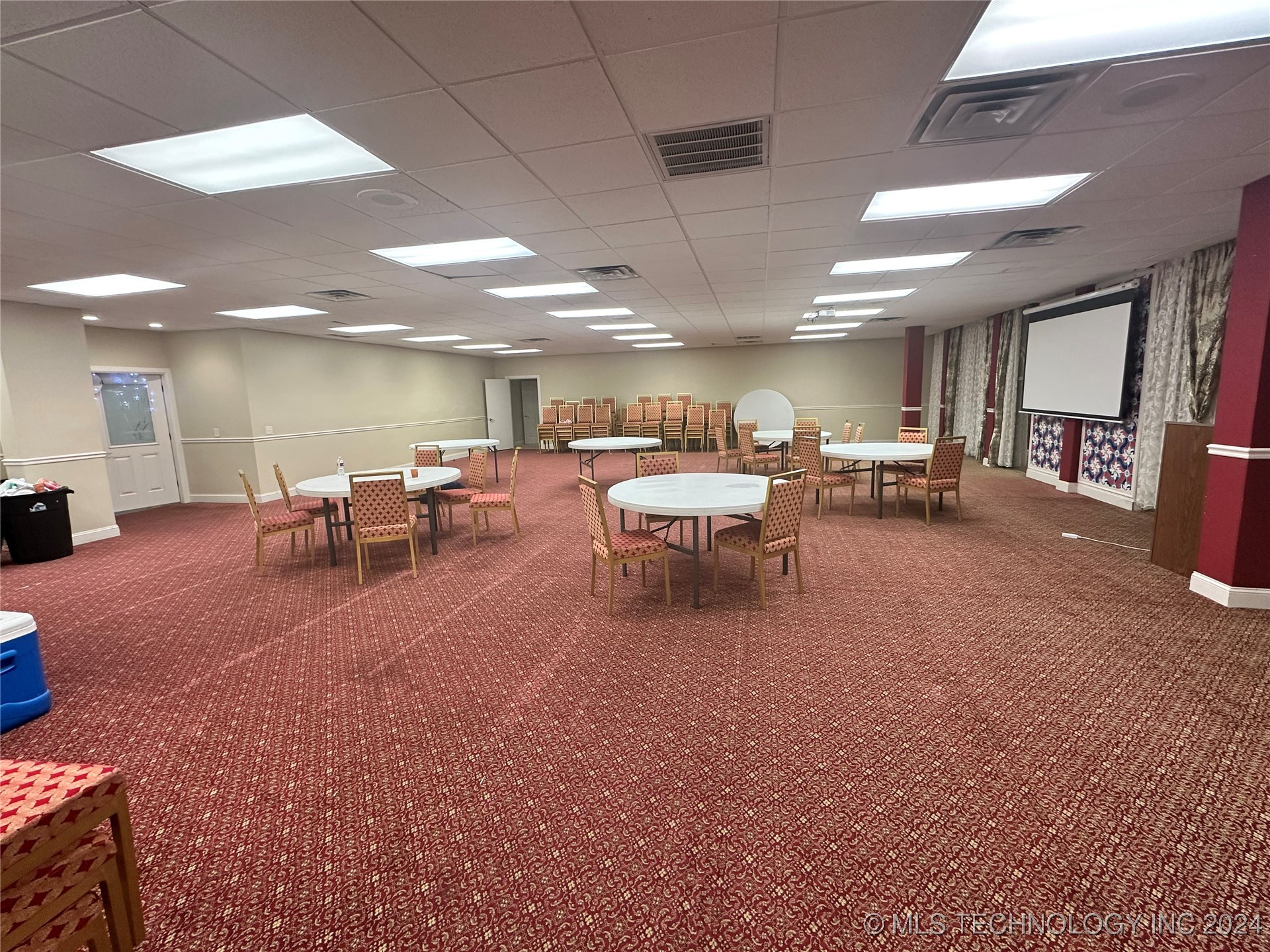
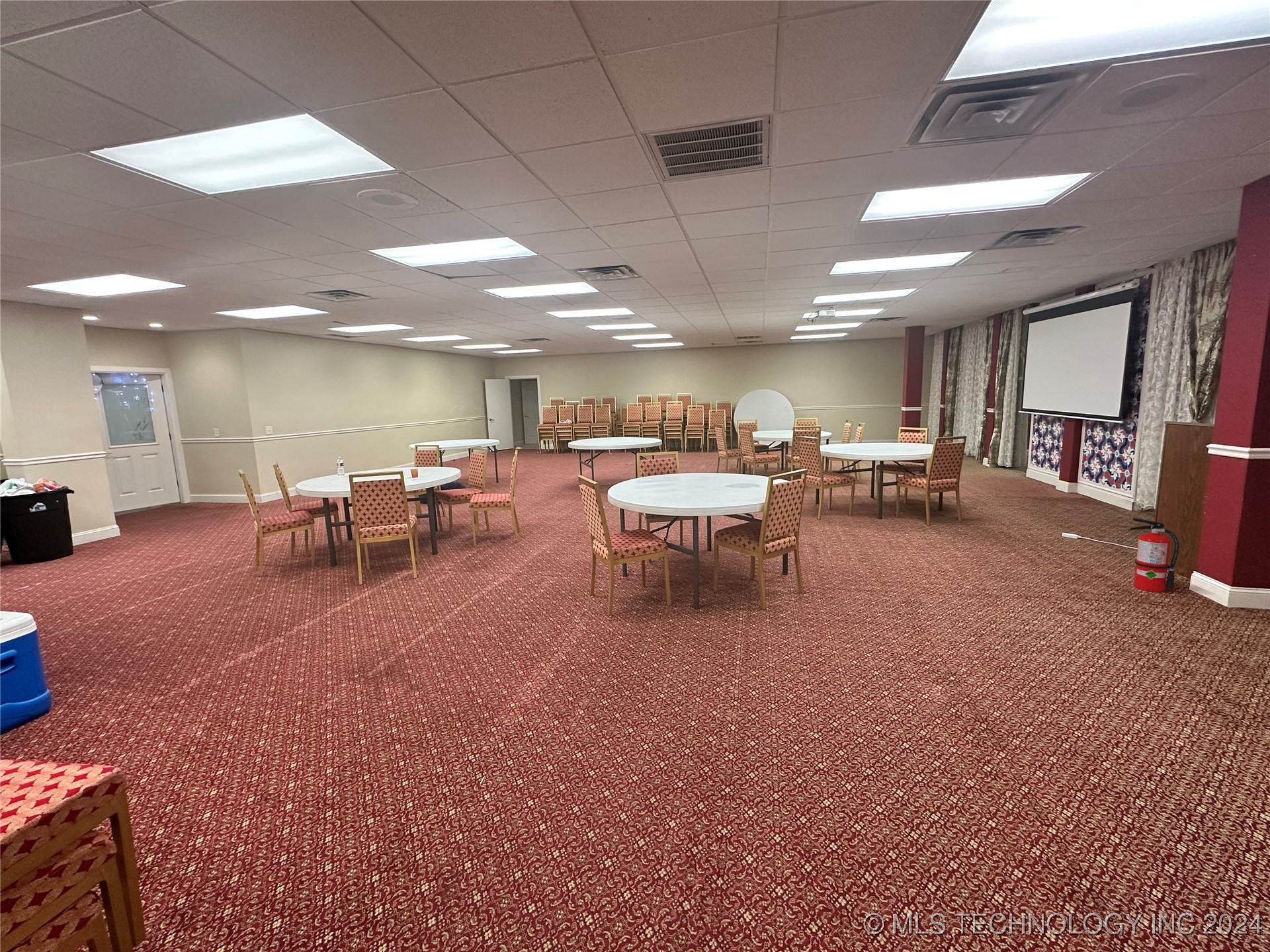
+ fire extinguisher (1150, 555)
